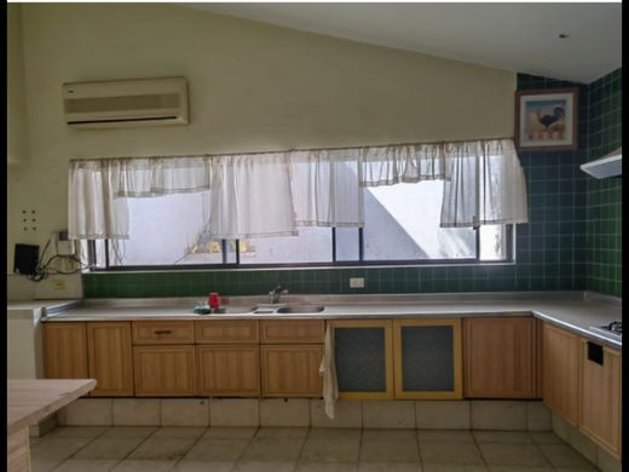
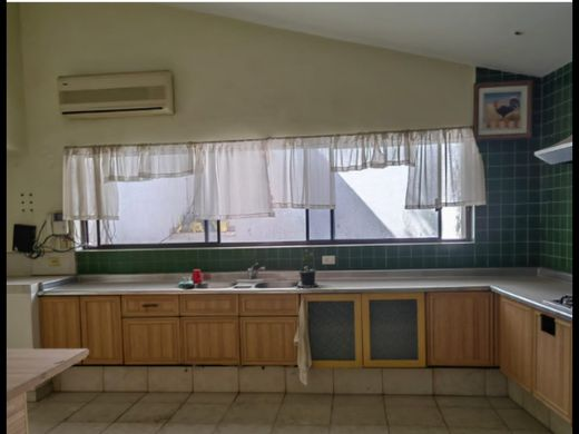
+ potted plant (306, 267)
